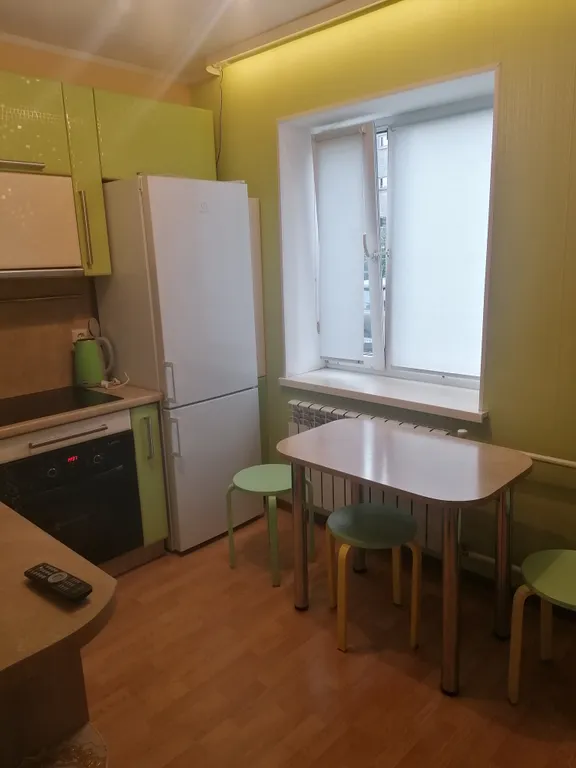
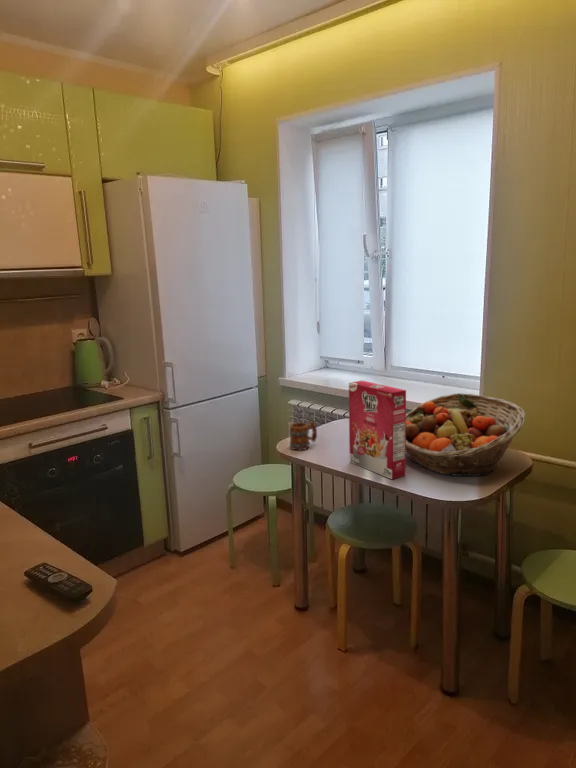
+ cereal box (376, 427)
+ fruit basket (456, 432)
+ mug (303, 434)
